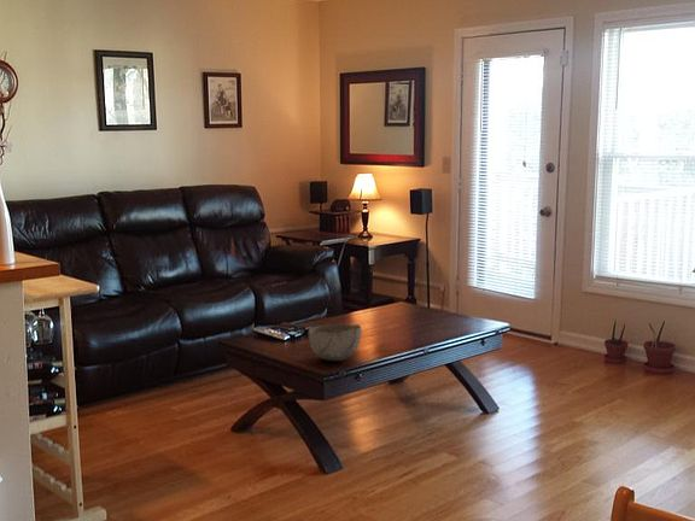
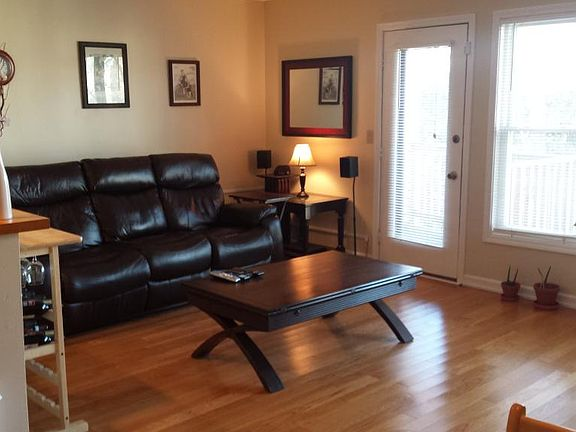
- bowl (334, 343)
